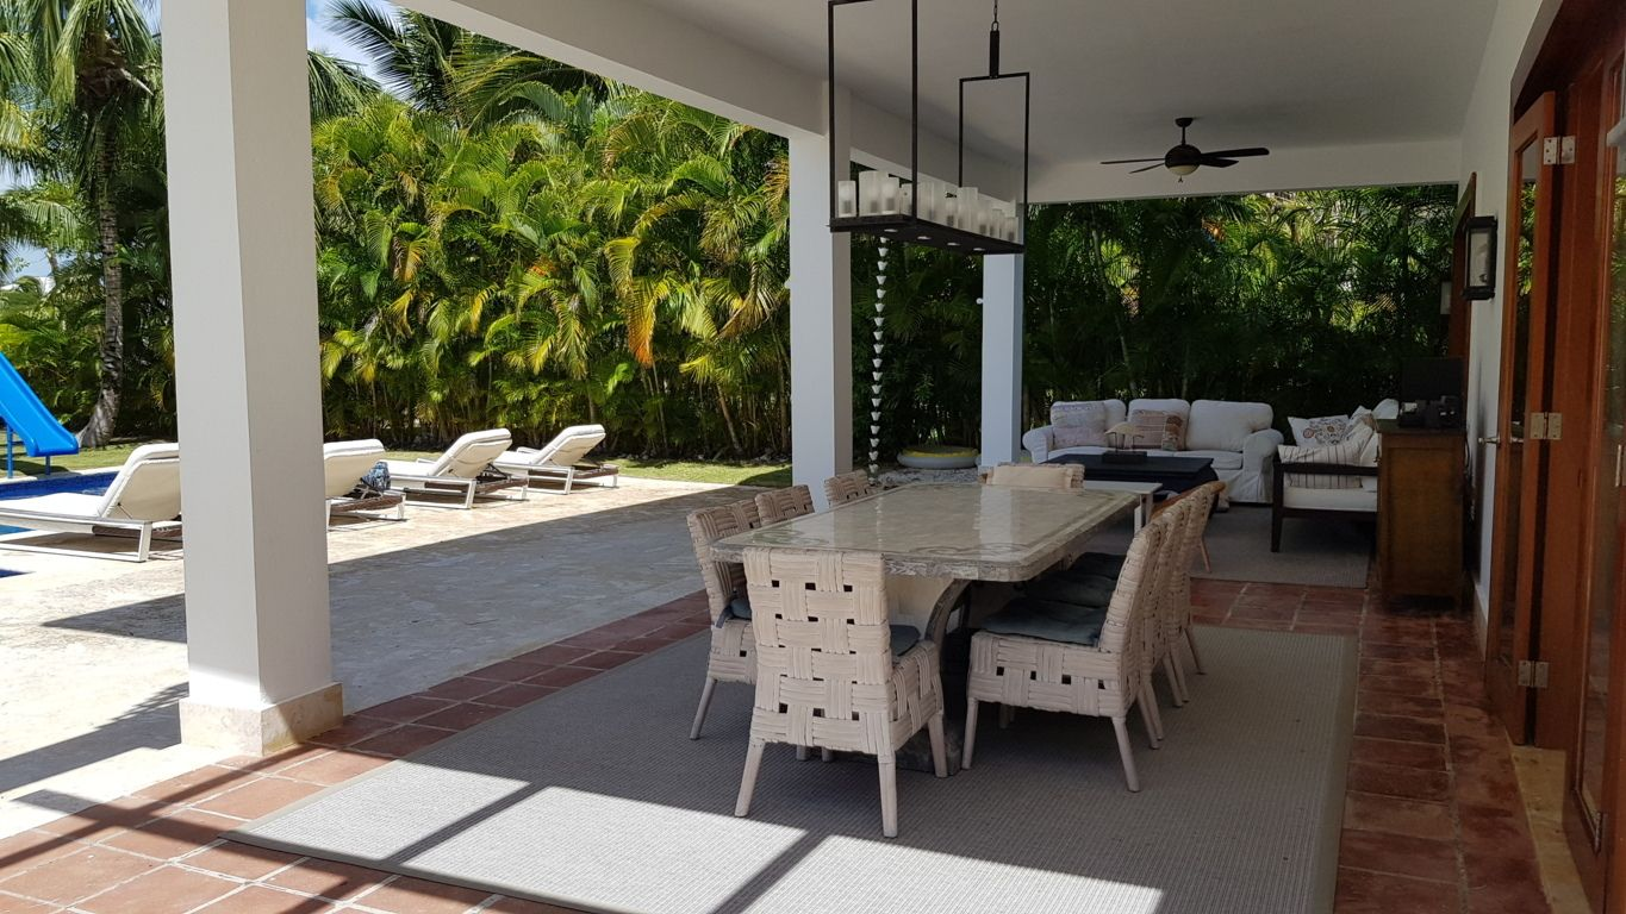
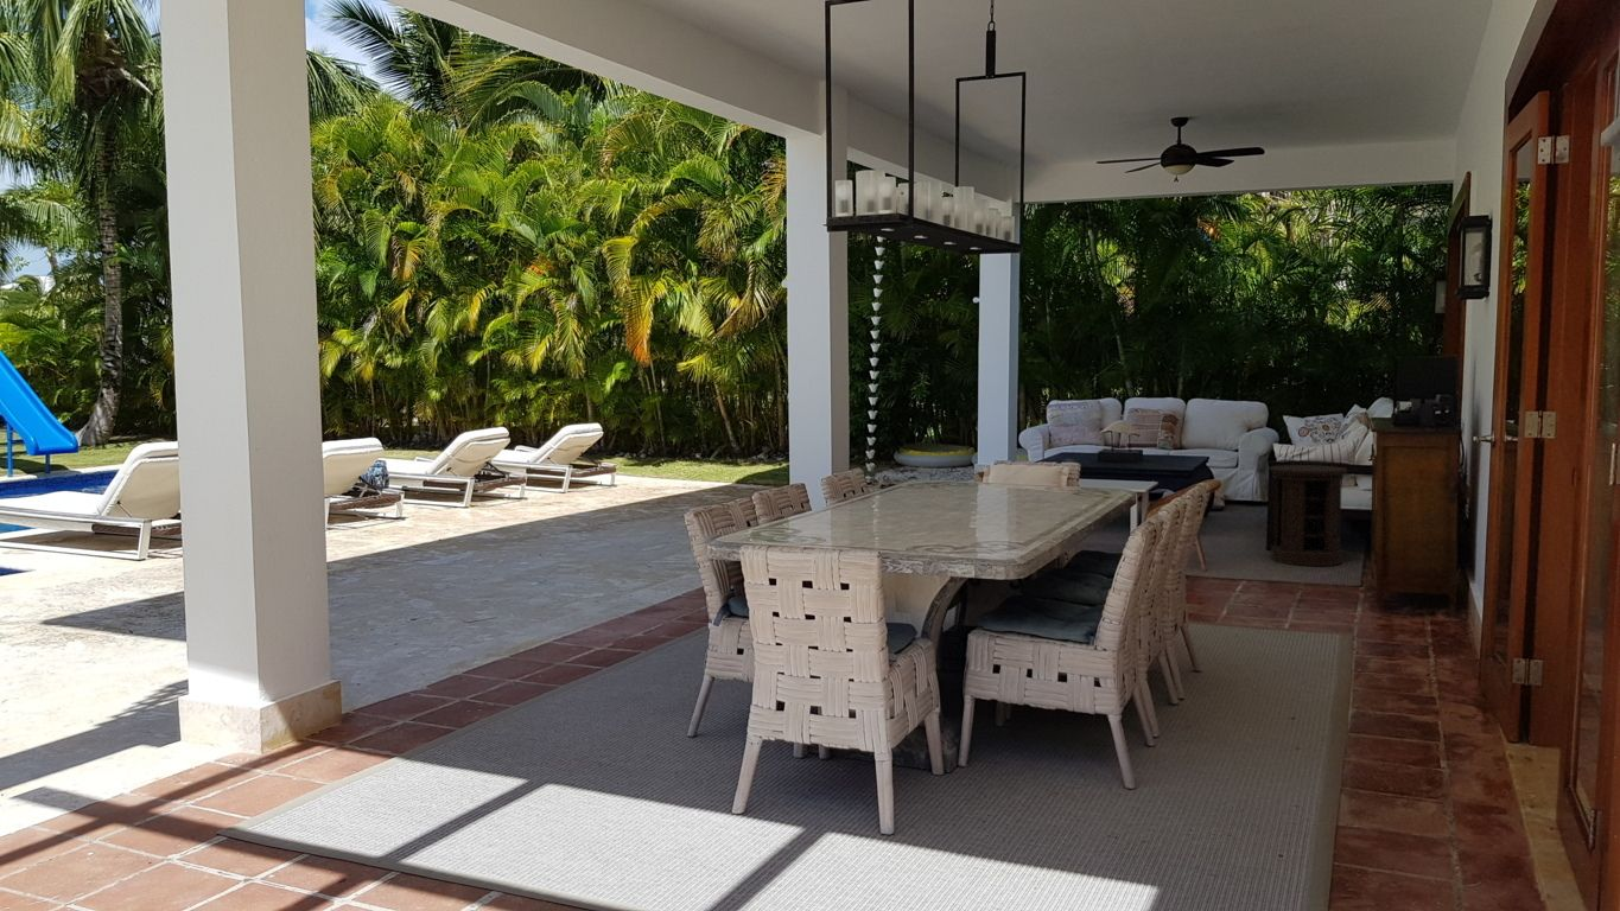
+ side table (1307, 514)
